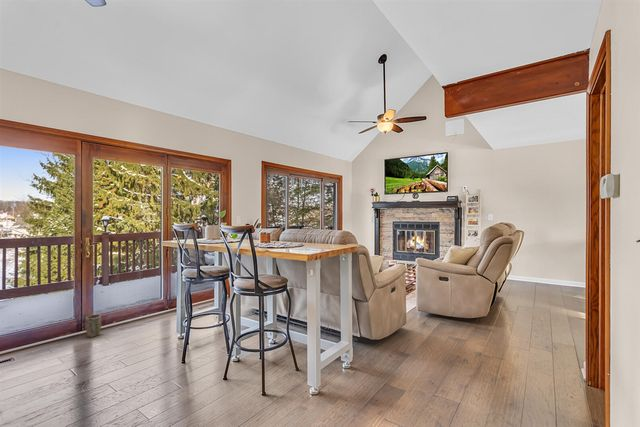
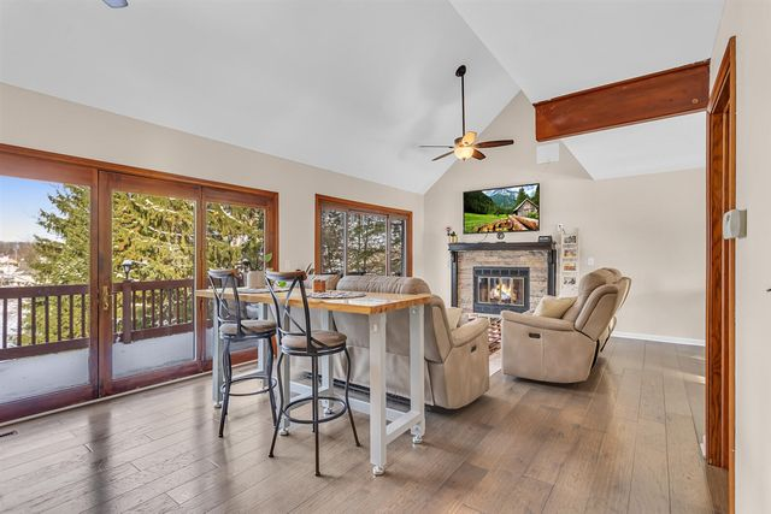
- plant pot (93, 325)
